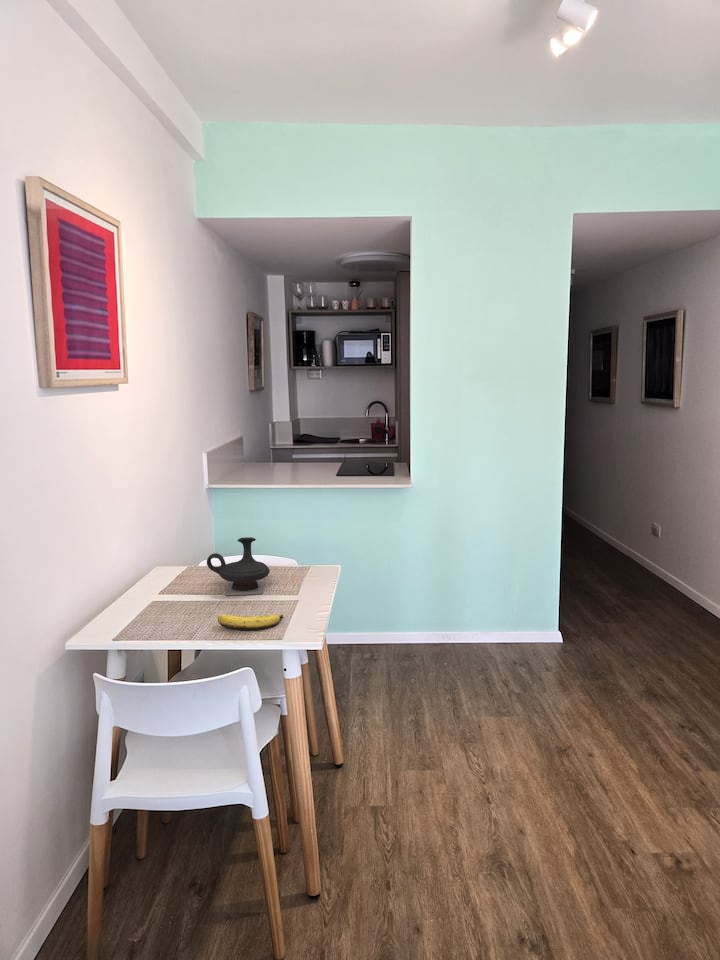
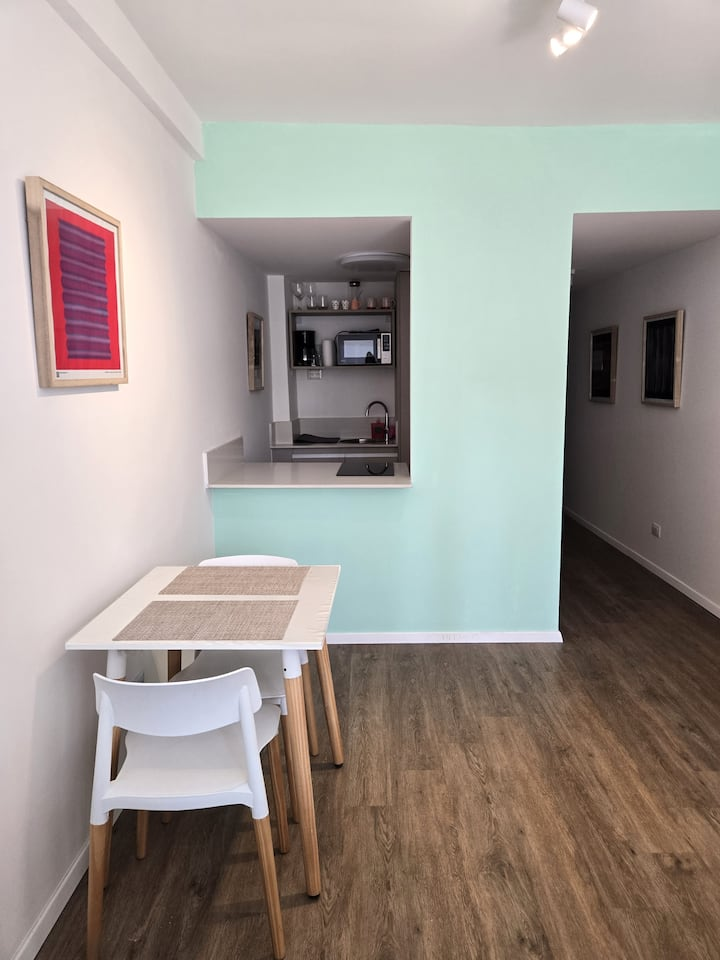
- banana (254, 618)
- teapot (238, 564)
